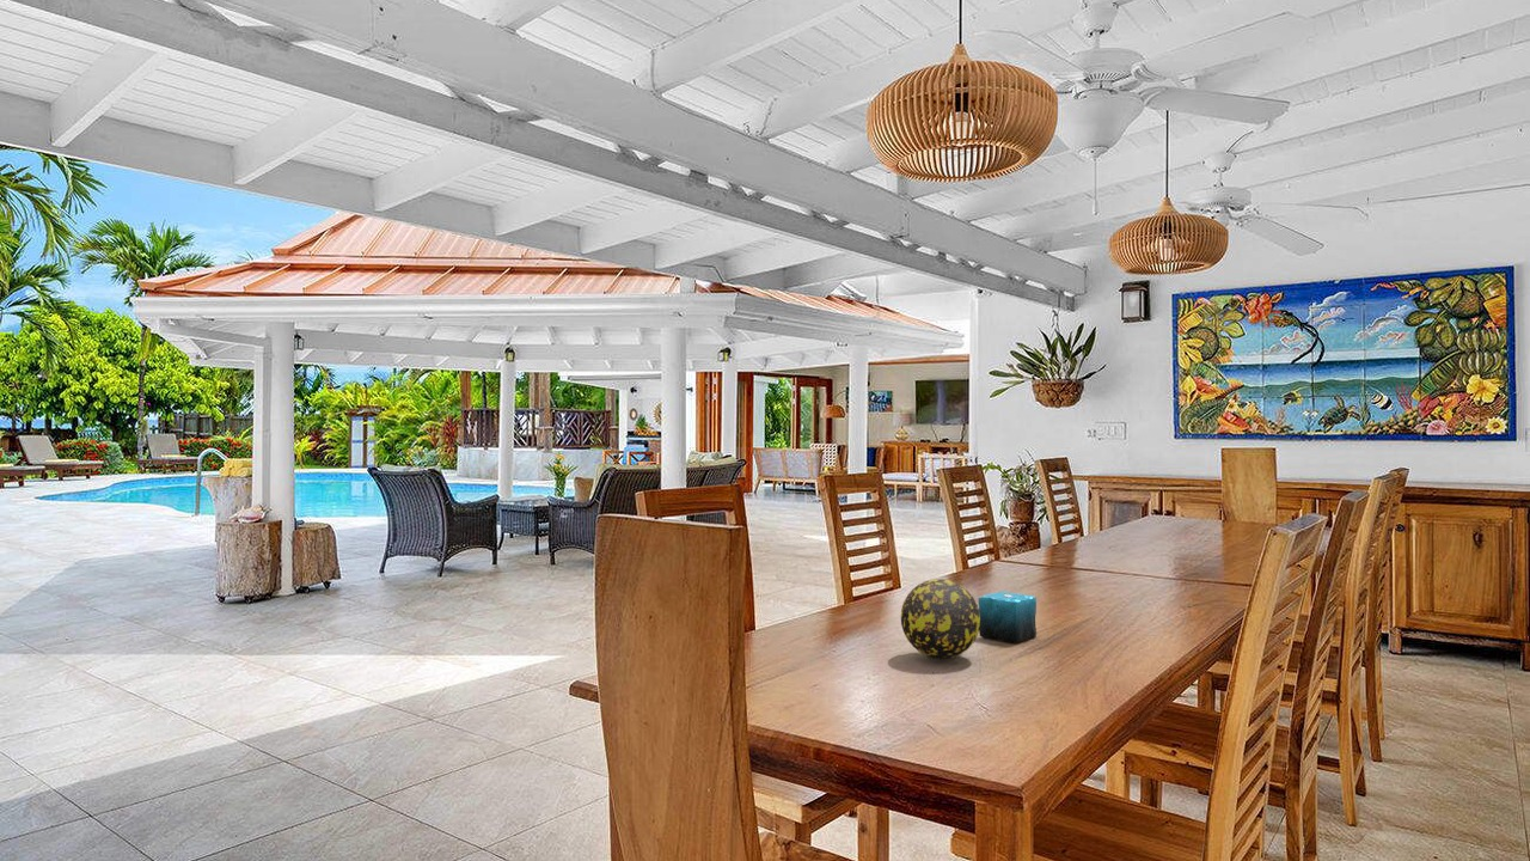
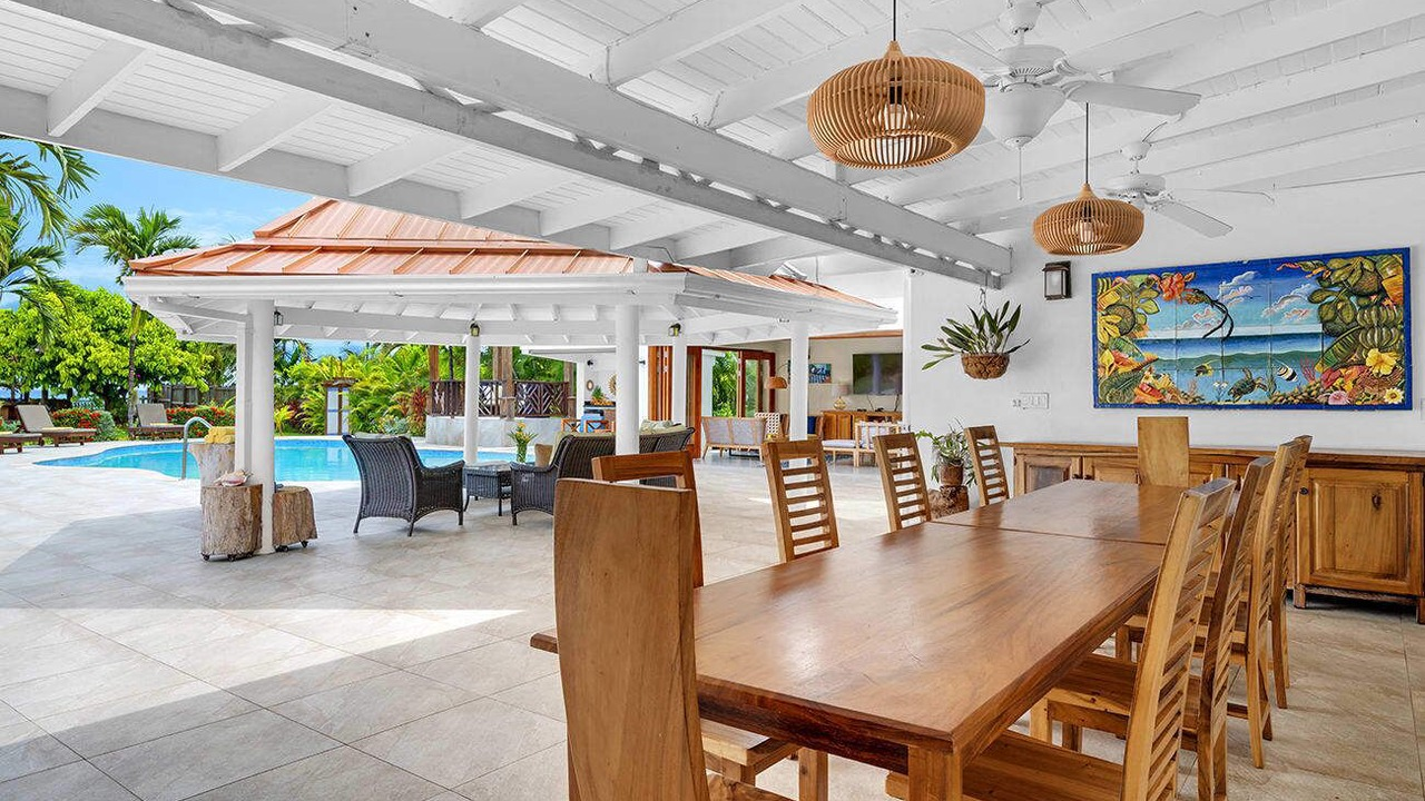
- candle (1008, 607)
- decorative ball (940, 618)
